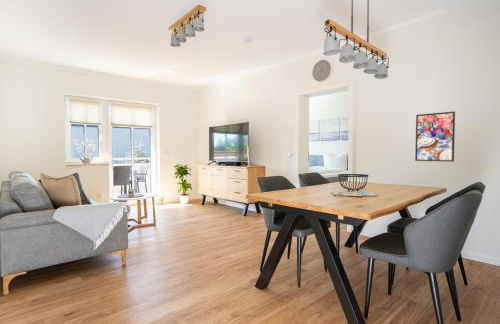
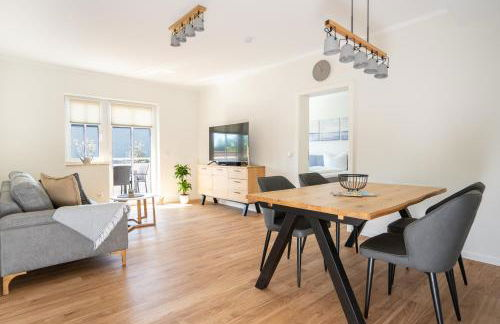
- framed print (434, 137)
